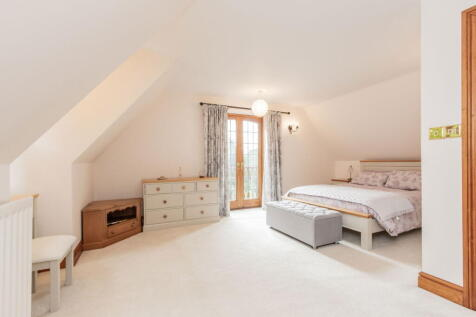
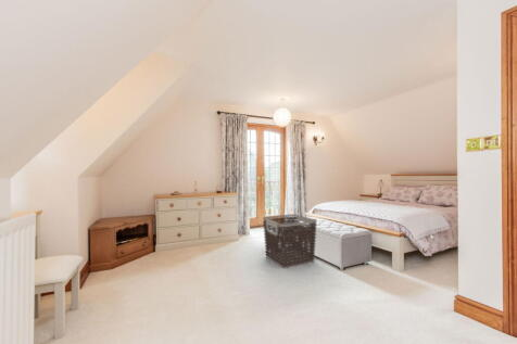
+ clothes hamper (289, 239)
